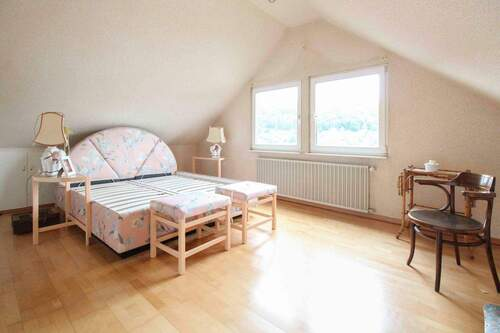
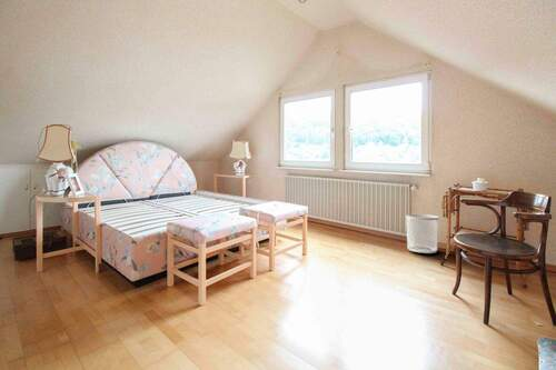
+ waste bin (421, 233)
